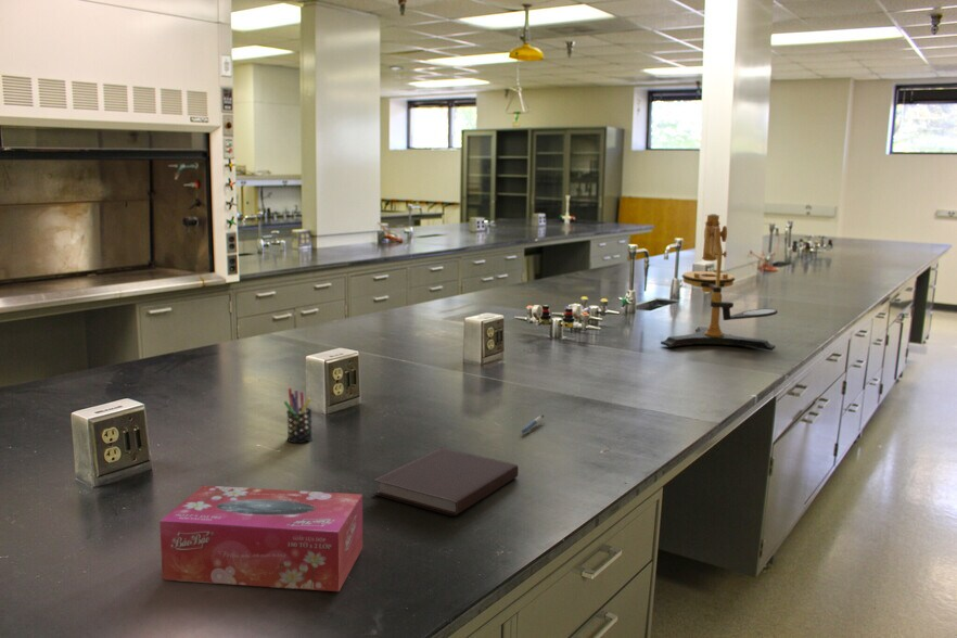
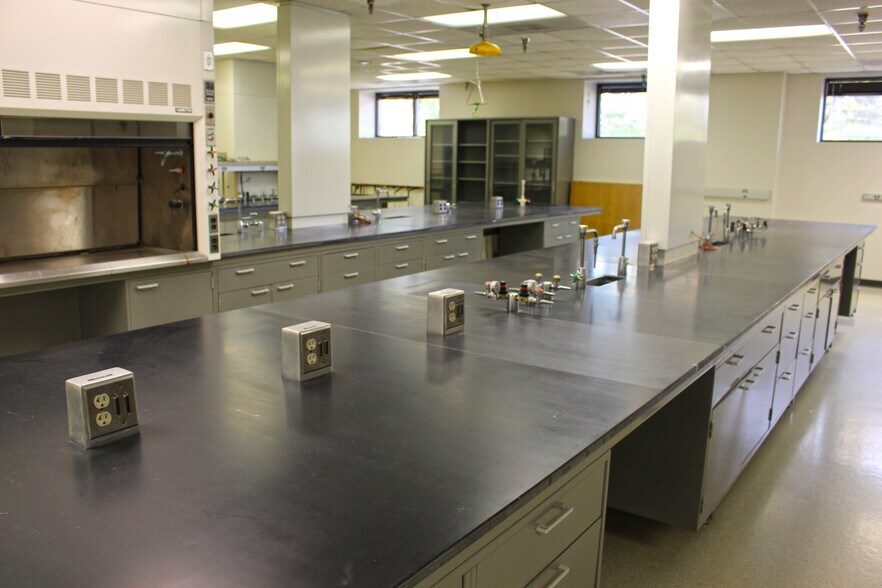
- microscope (717, 277)
- pen (532, 423)
- notebook (447, 478)
- pen holder (296, 414)
- tissue box (266, 535)
